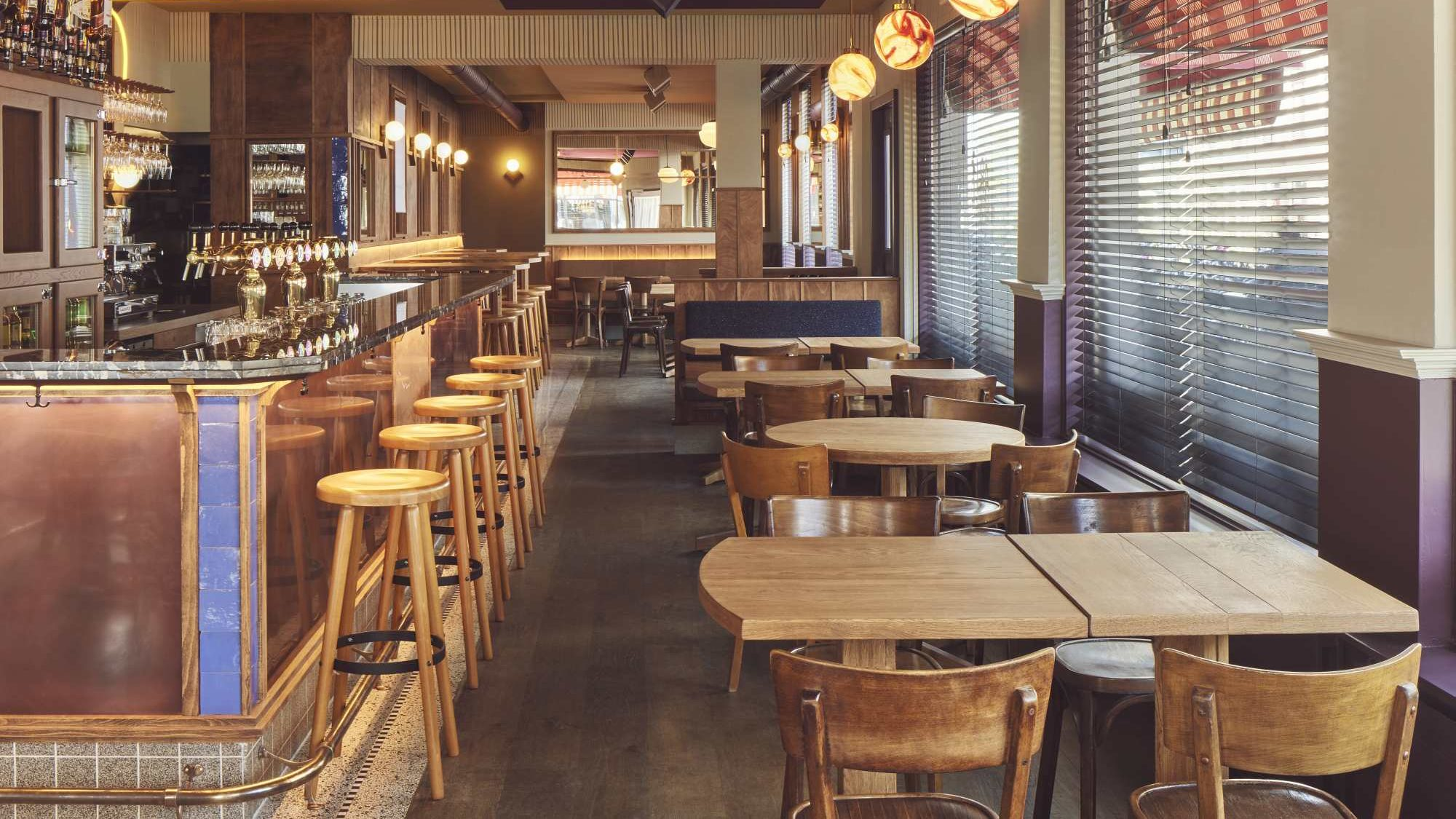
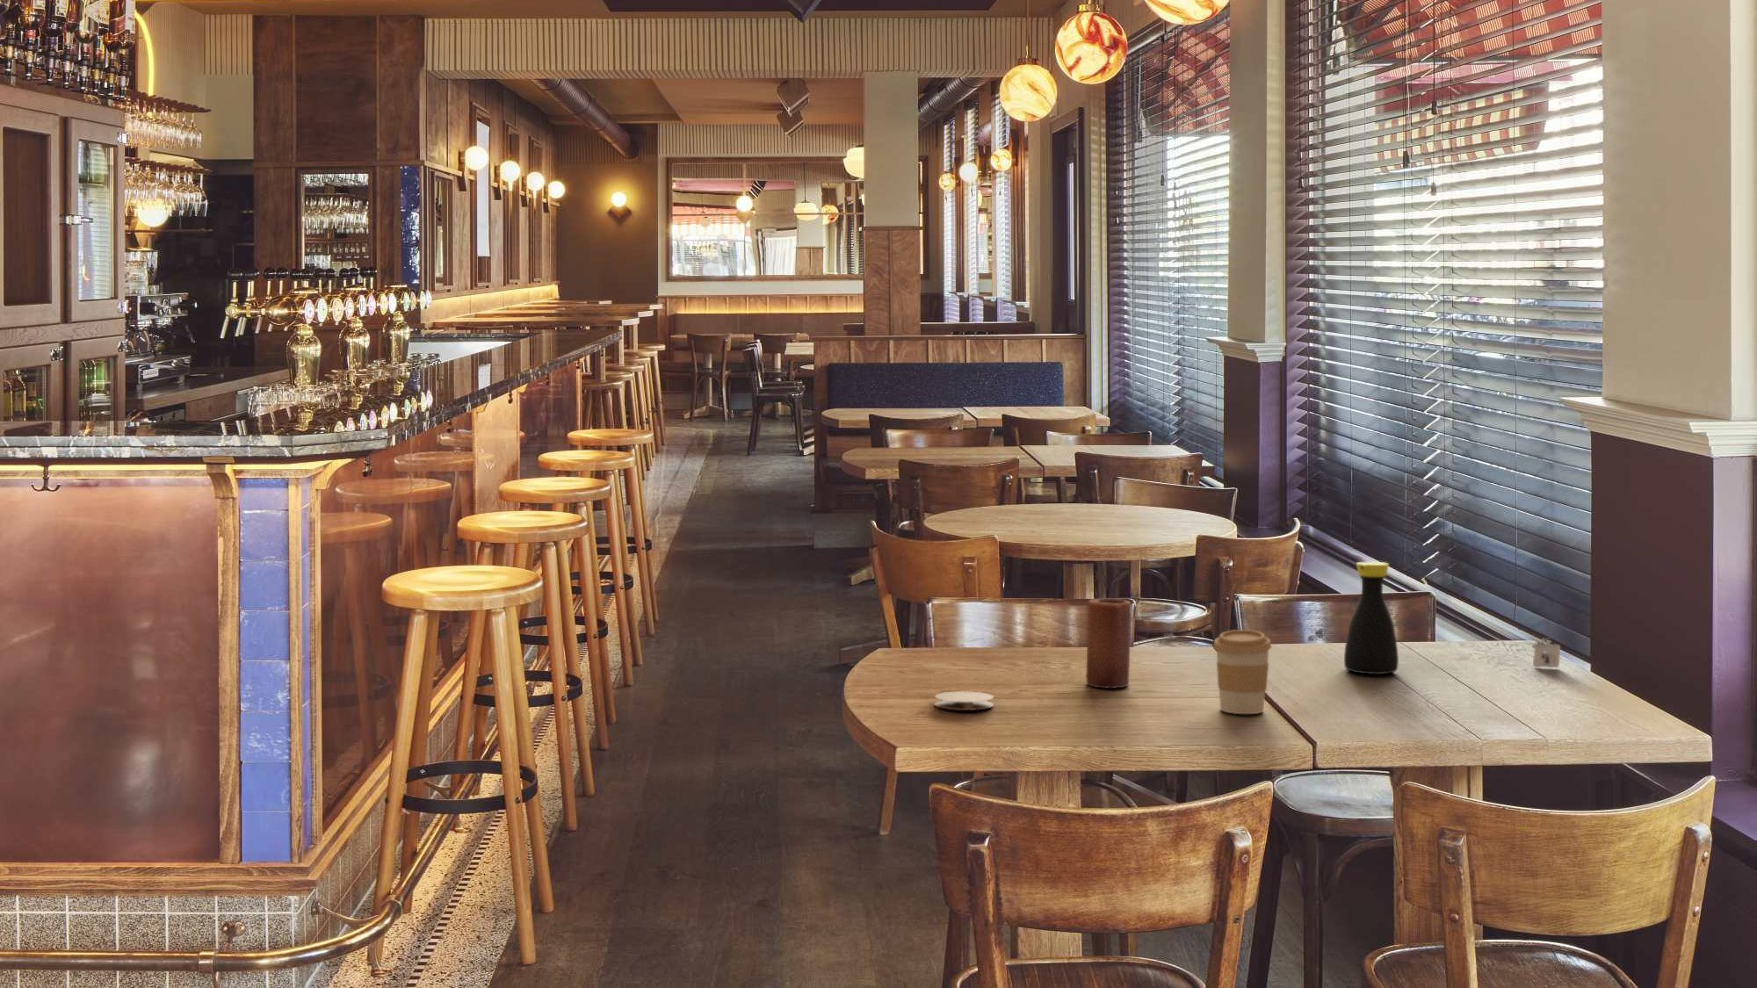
+ bottle (1371, 616)
+ napkin holder (1536, 654)
+ candle (1108, 642)
+ coffee cup (1242, 671)
+ coaster (964, 700)
